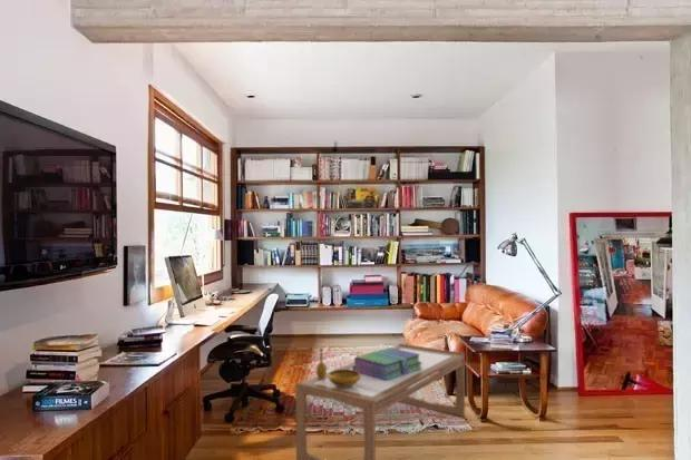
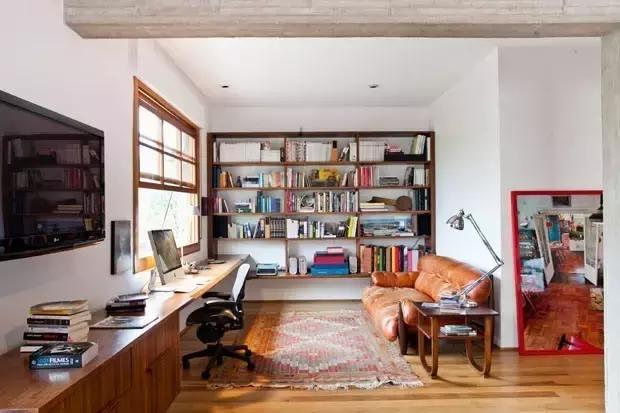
- stack of books (387, 360)
- coffee table (389, 401)
- decorative bowl (335, 370)
